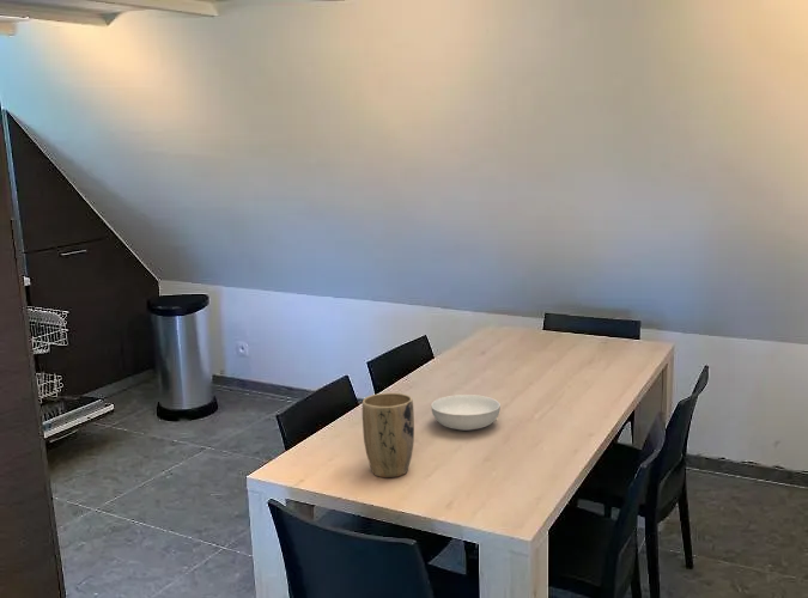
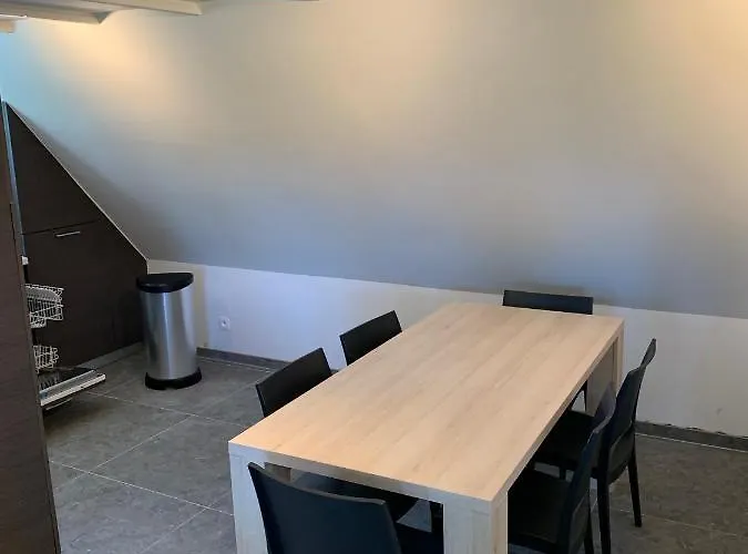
- serving bowl (466, 414)
- plant pot (389, 435)
